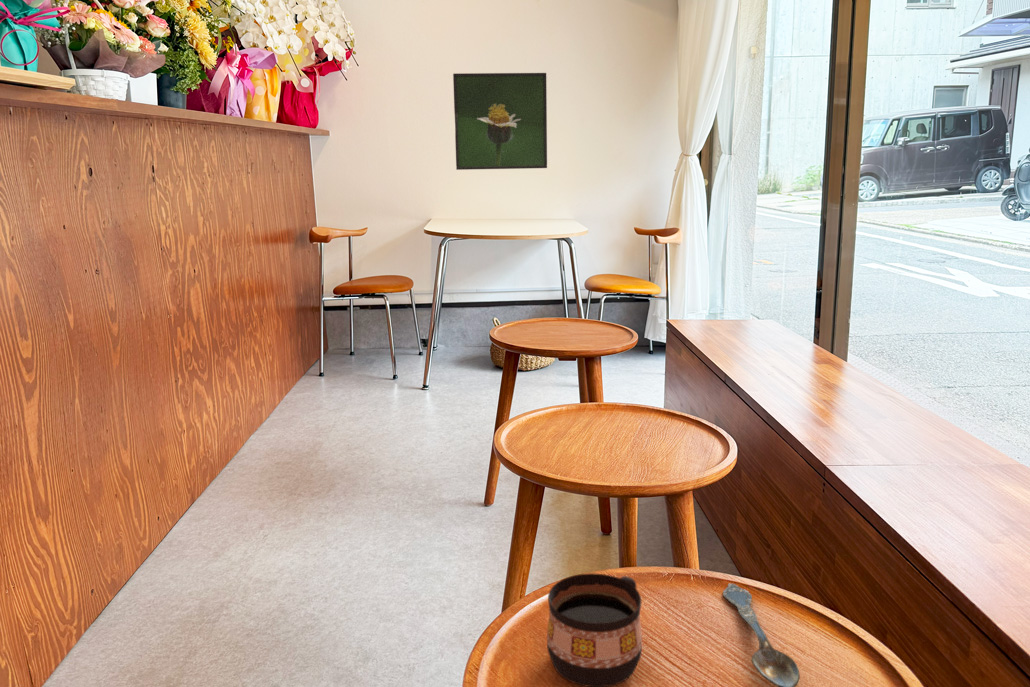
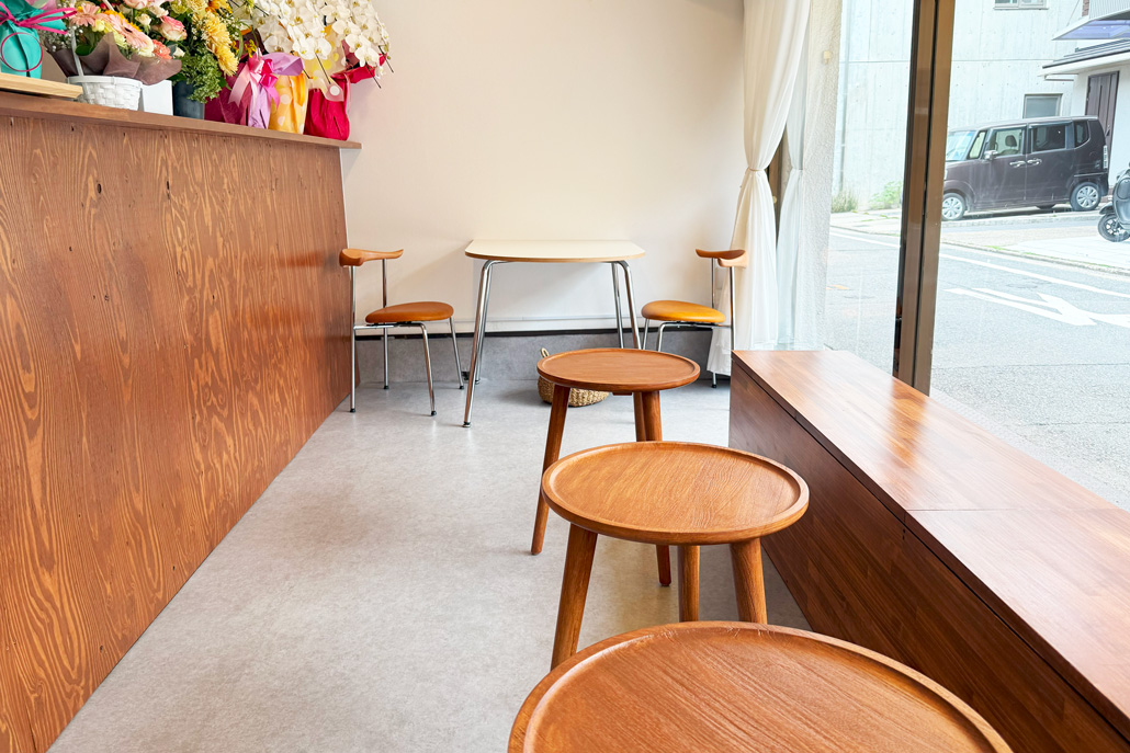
- spoon (755, 629)
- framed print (500, 121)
- cup (599, 629)
